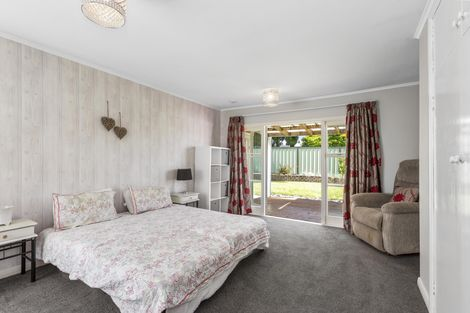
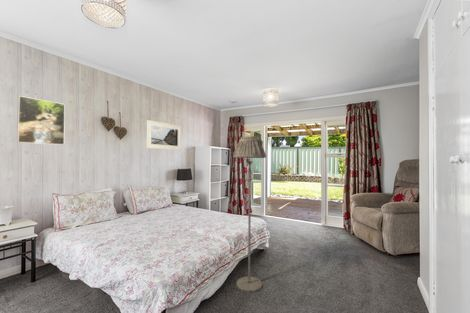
+ floor lamp (249, 210)
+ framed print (42, 121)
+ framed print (165, 136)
